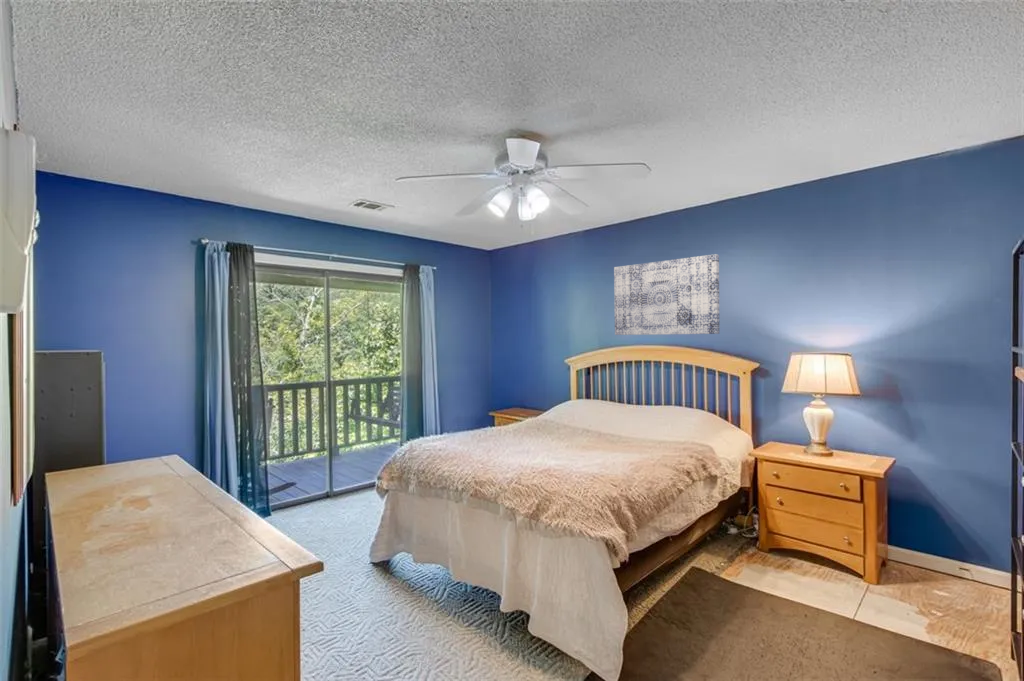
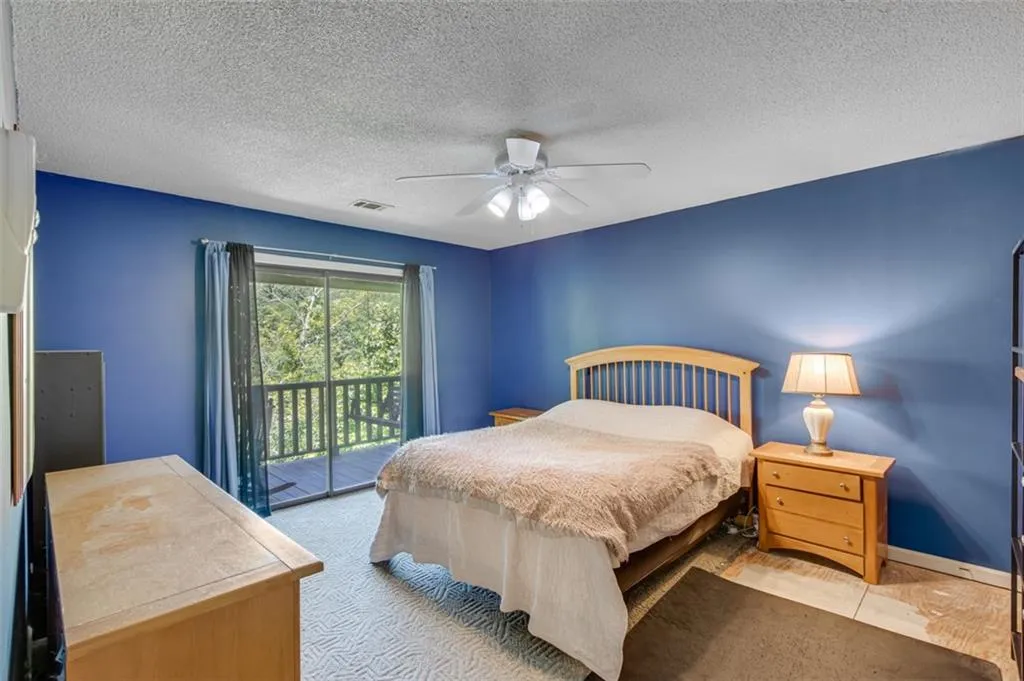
- wall art (663, 298)
